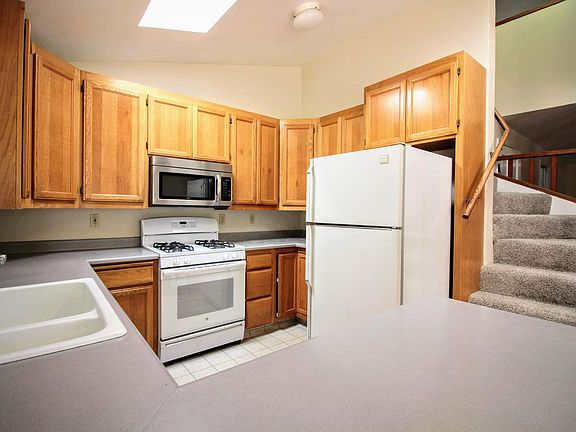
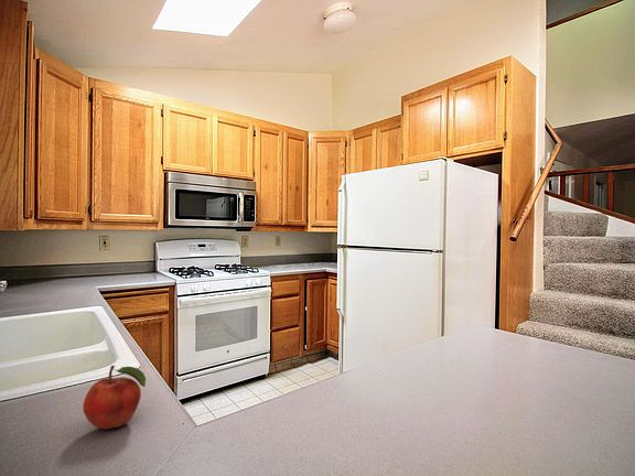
+ fruit (116, 396)
